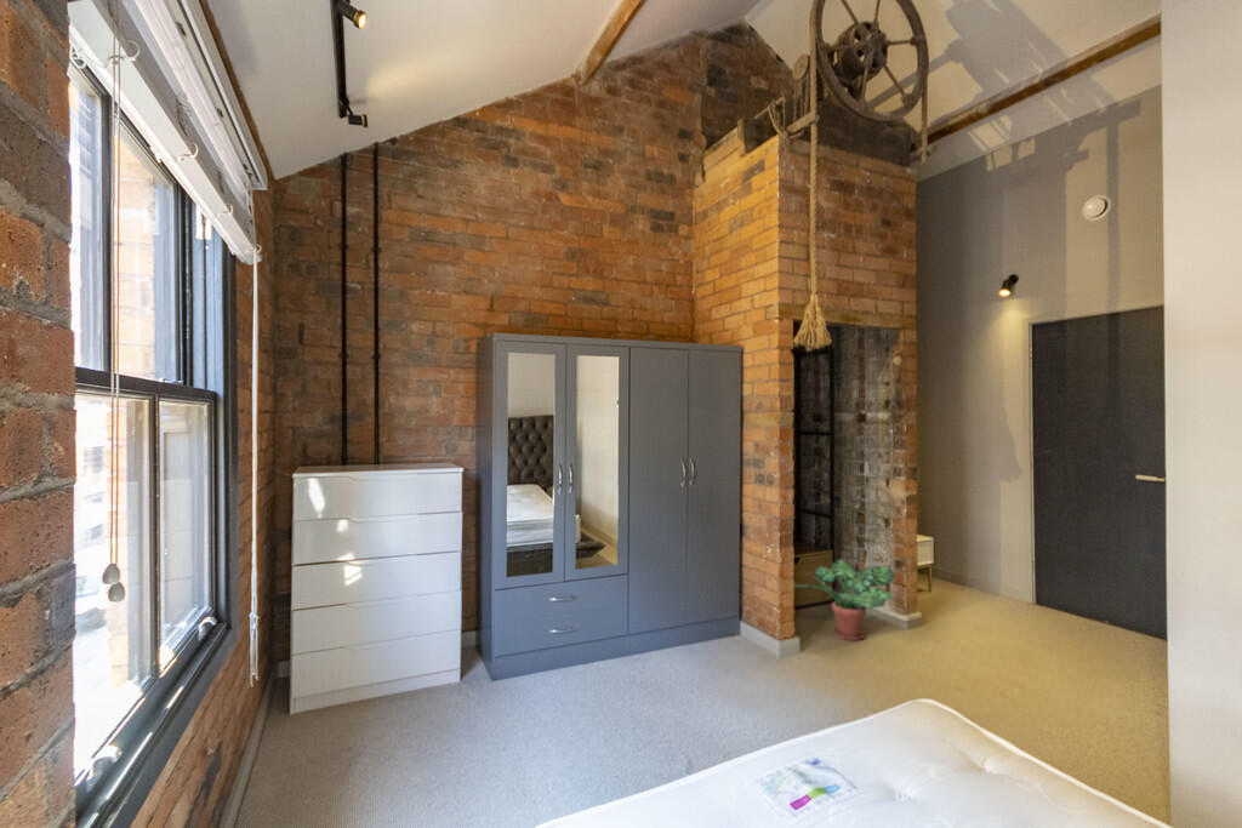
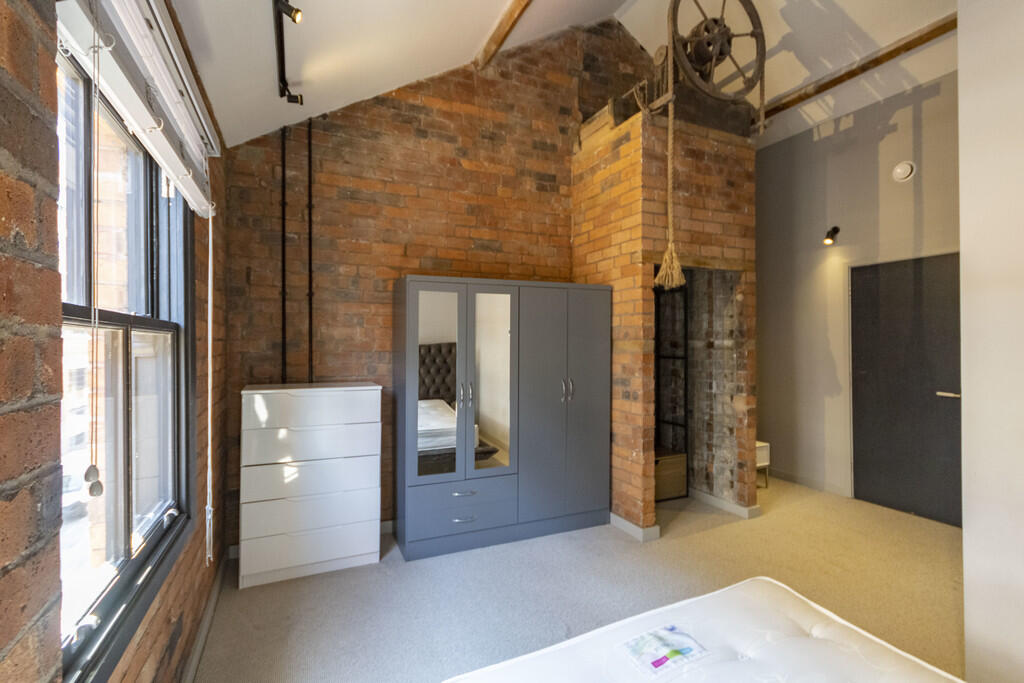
- potted plant (854, 594)
